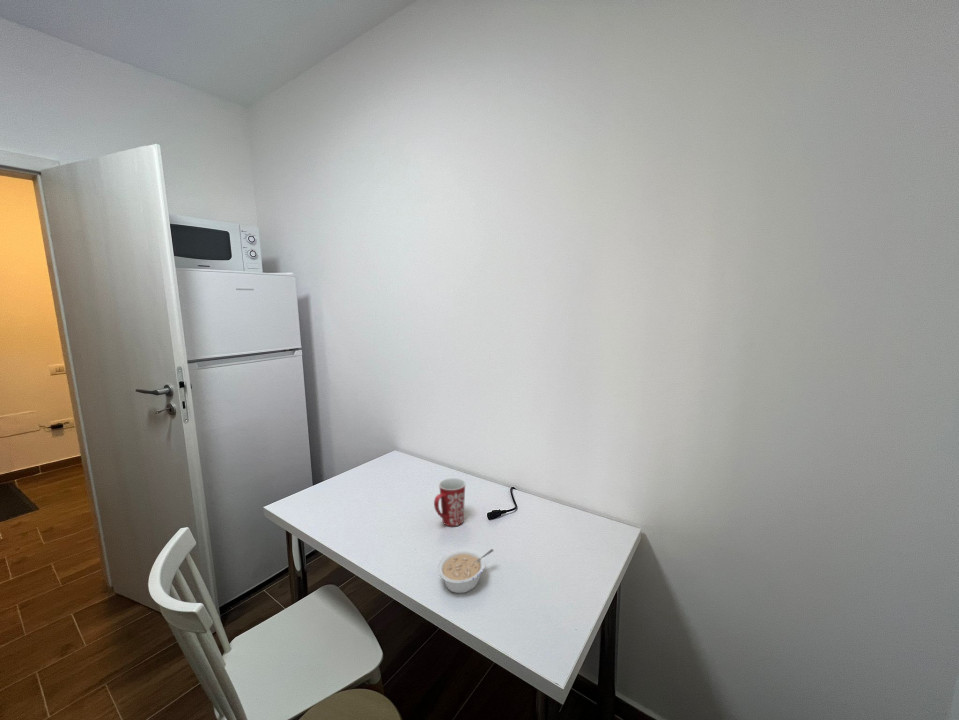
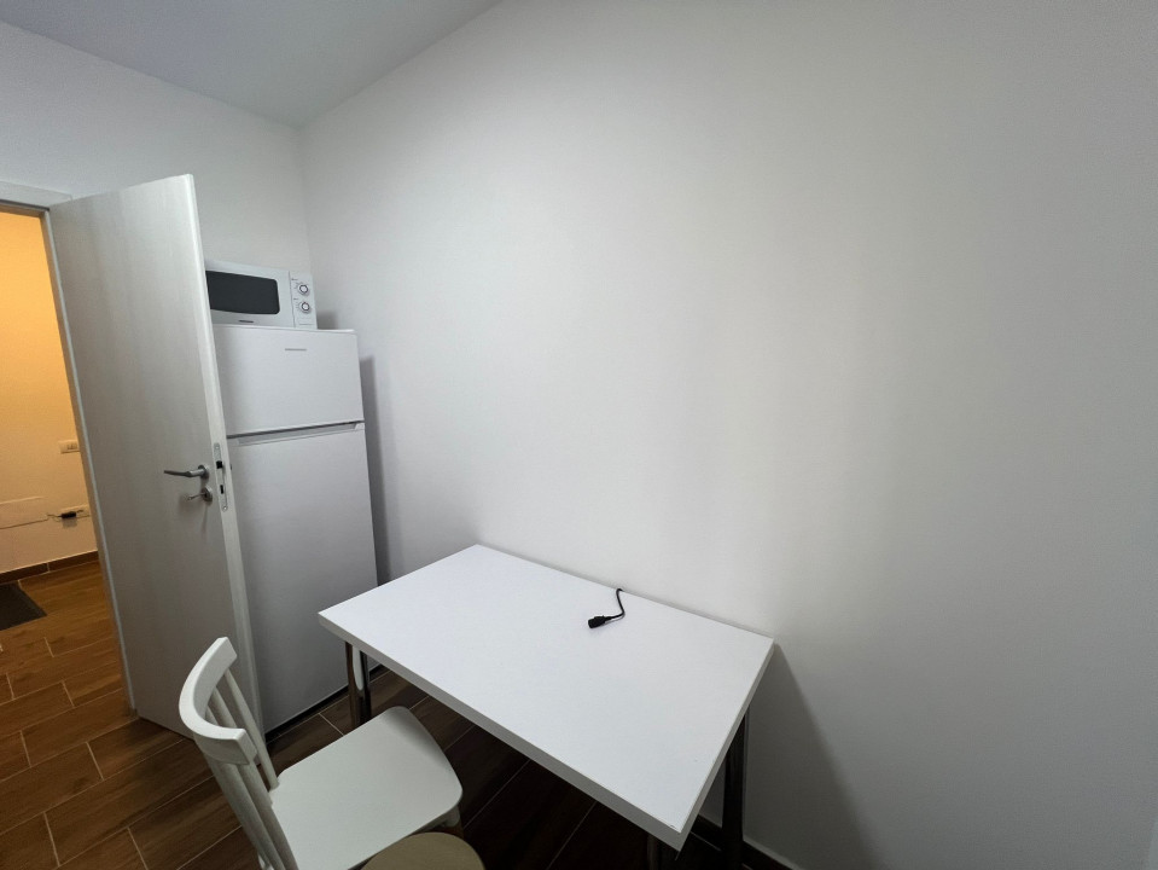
- legume (463, 569)
- mug (448, 504)
